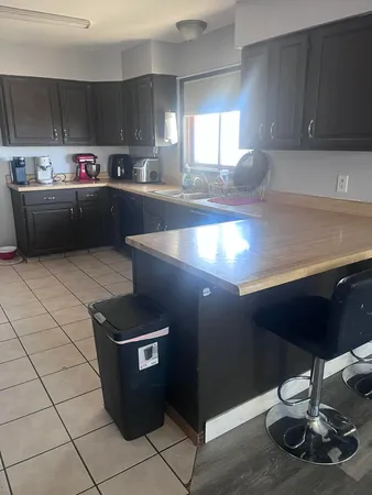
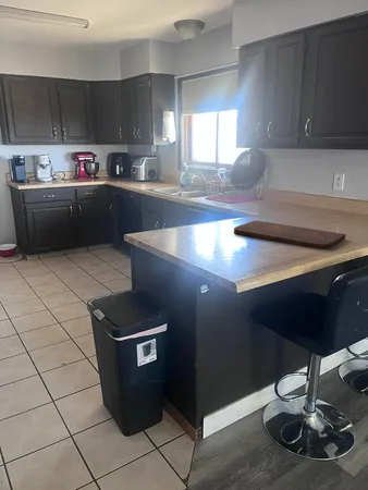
+ cutting board (285, 233)
